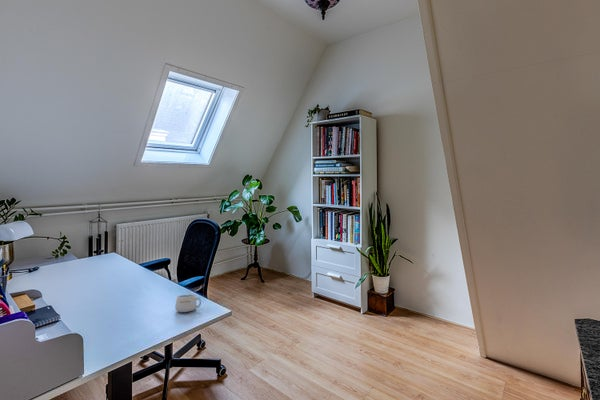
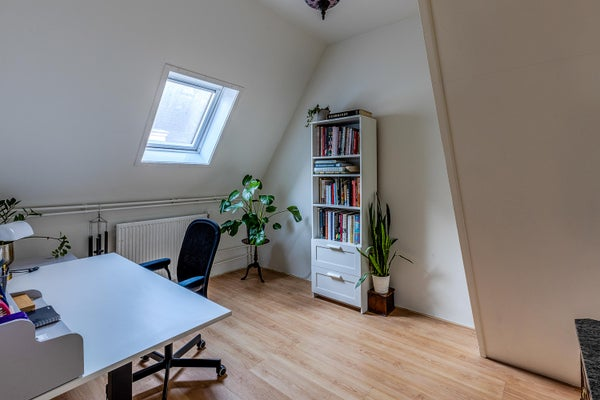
- mug (188, 303)
